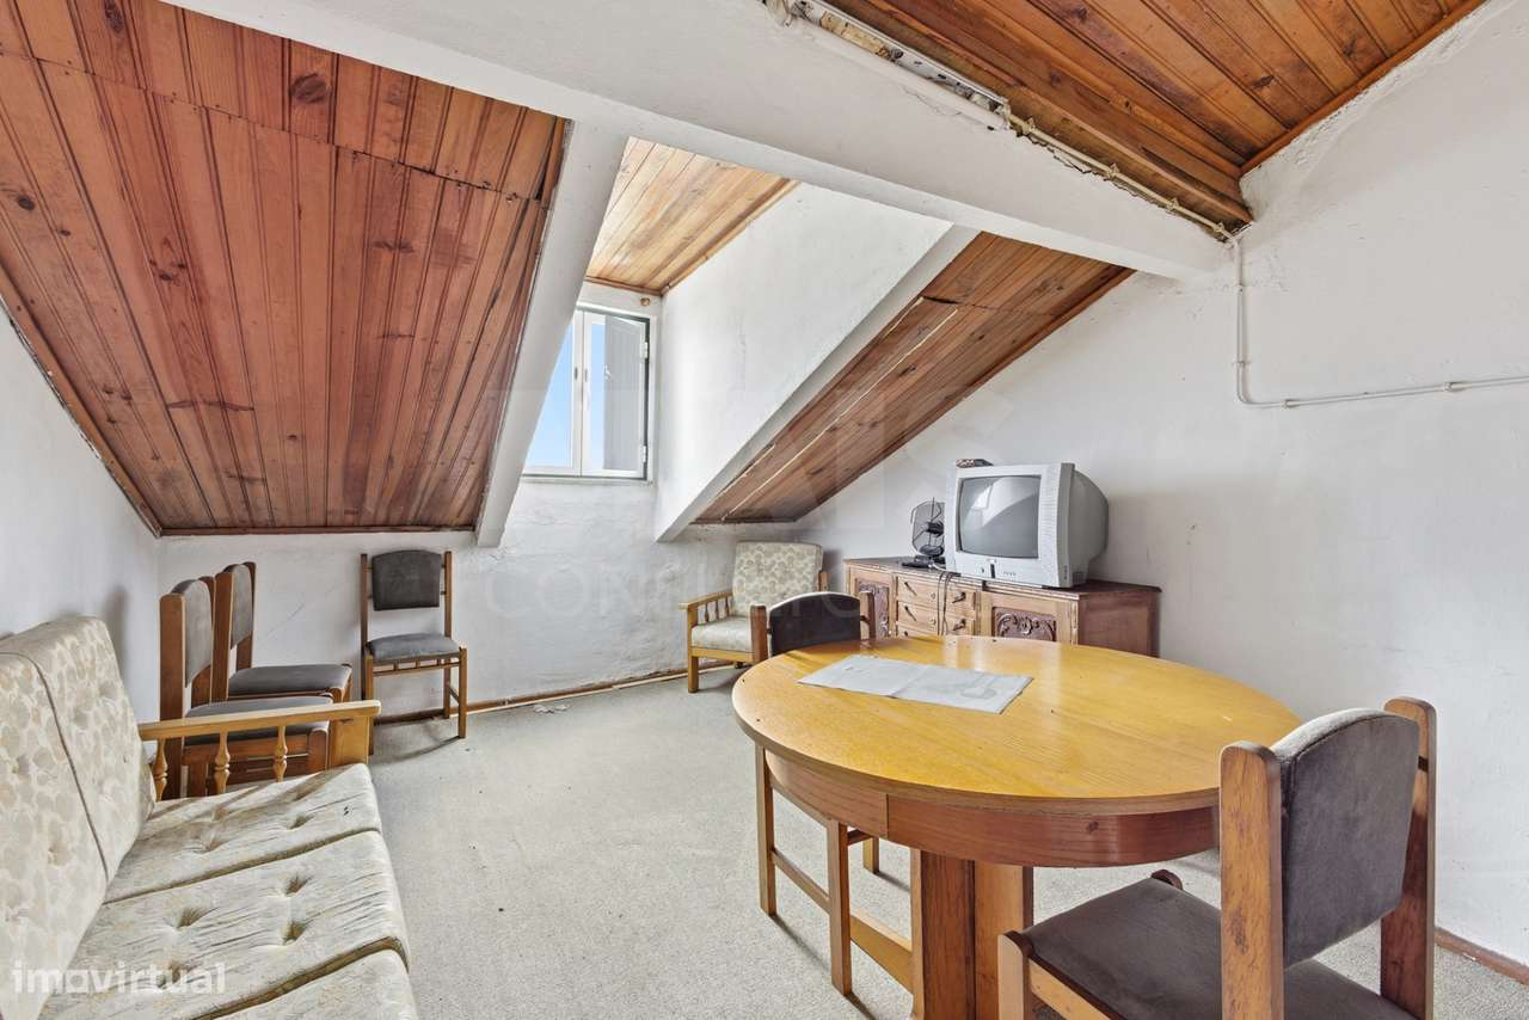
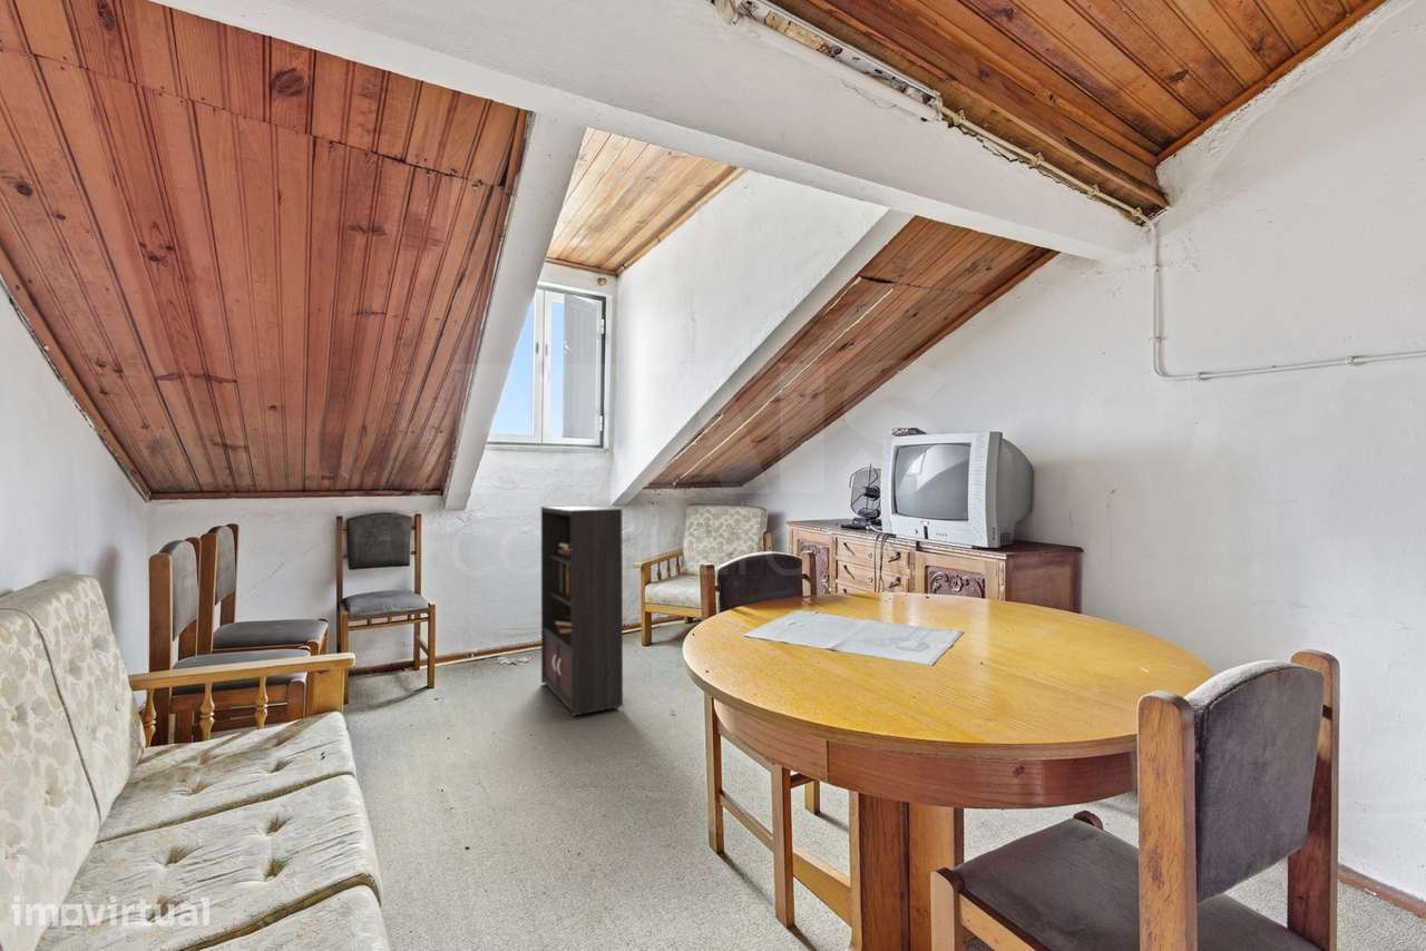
+ bookcase (603, 602)
